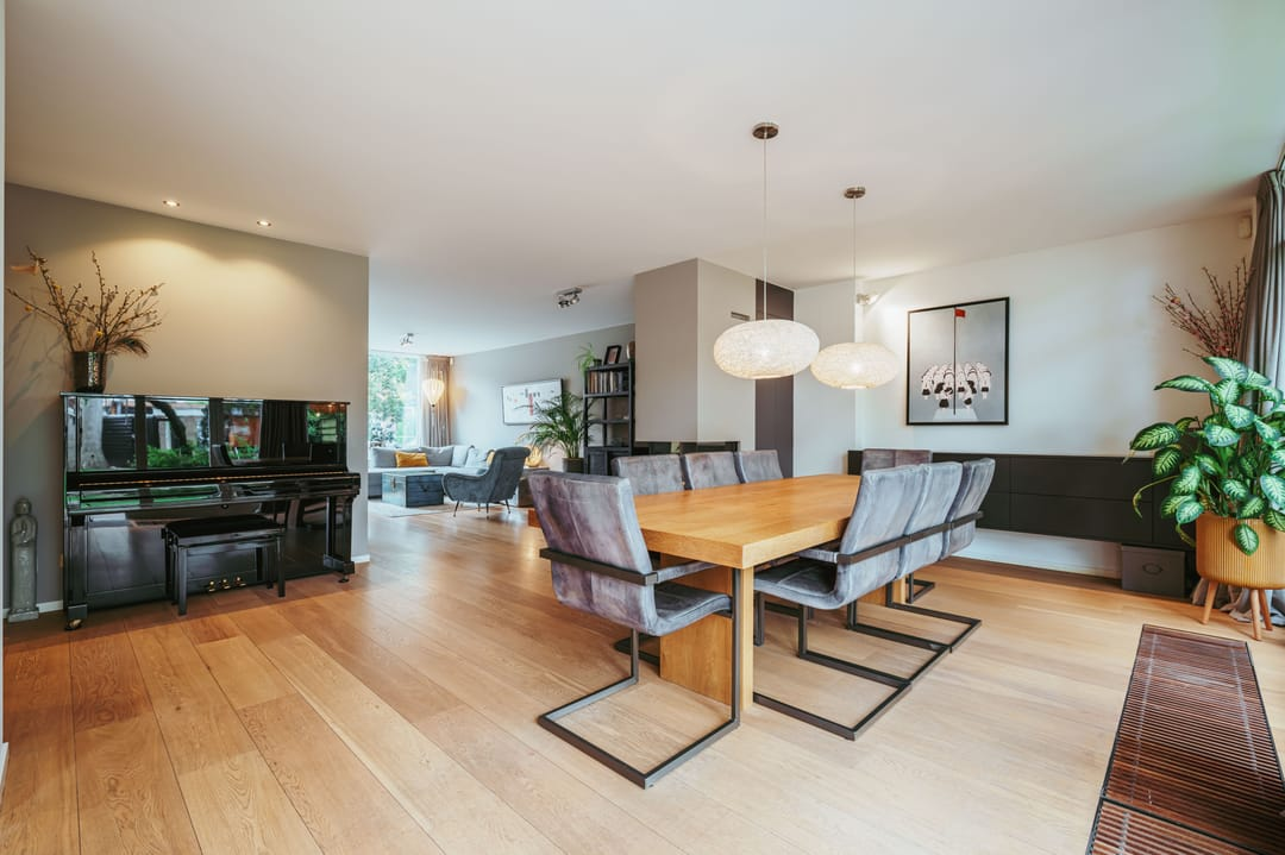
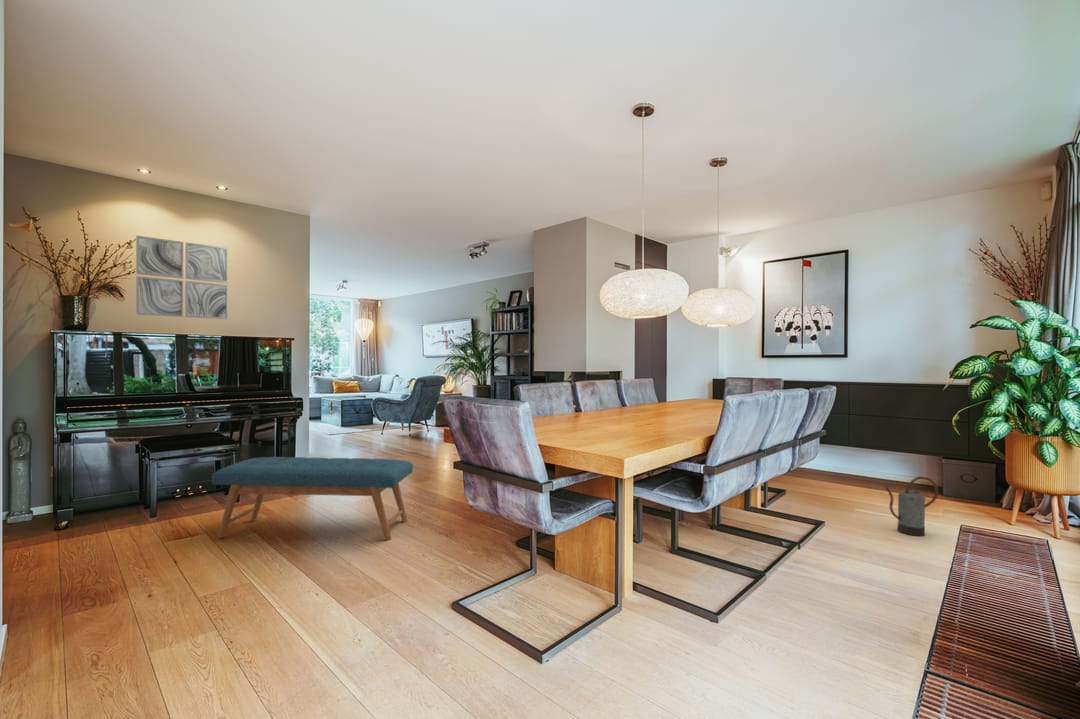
+ bench (317, 494)
+ watering can (910, 504)
+ wall art (185, 278)
